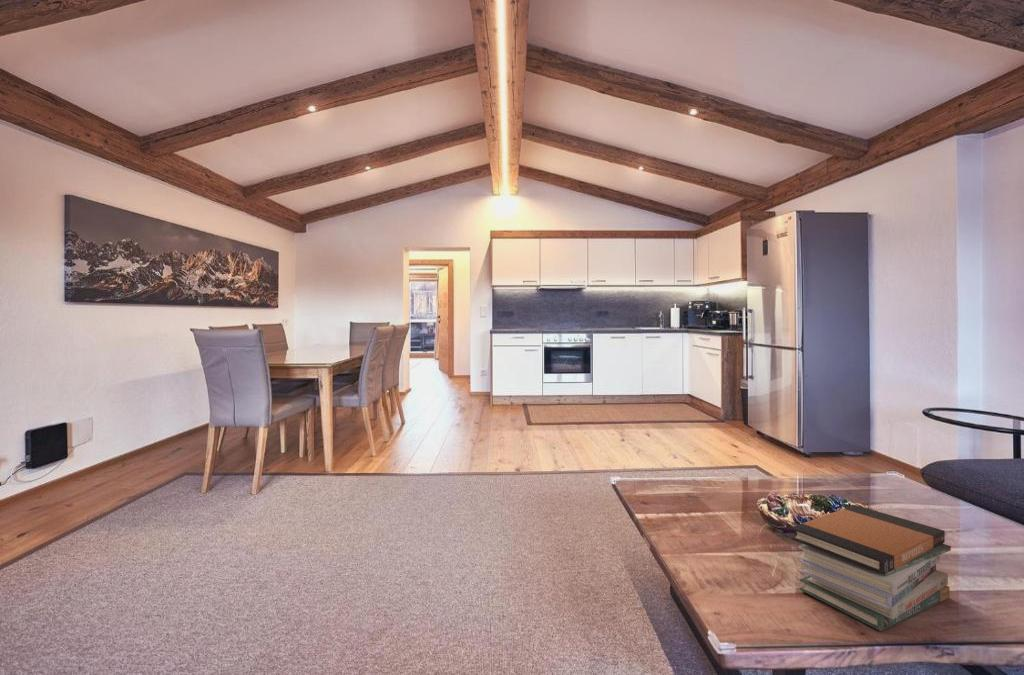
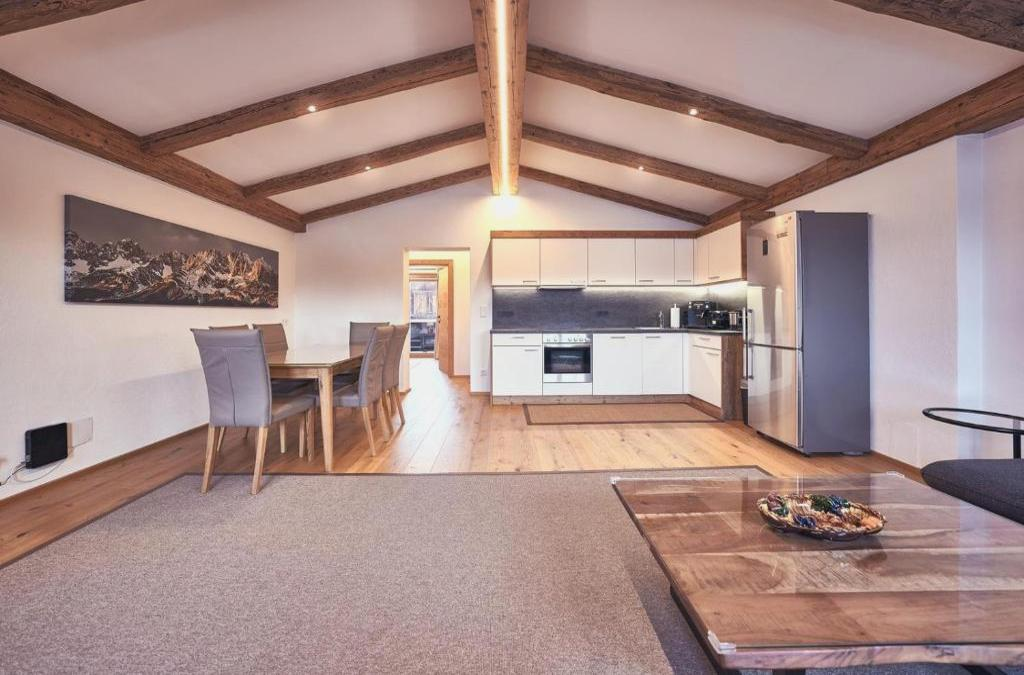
- book stack (869, 561)
